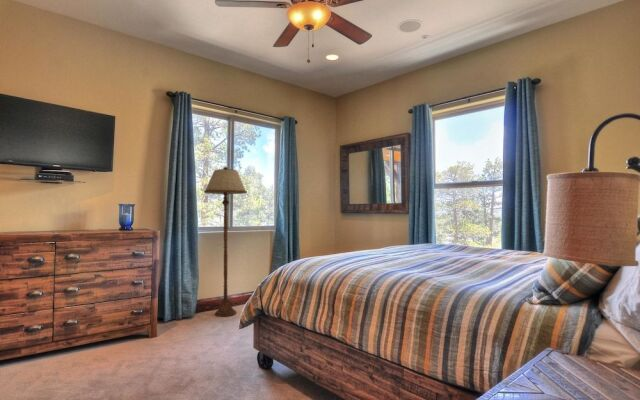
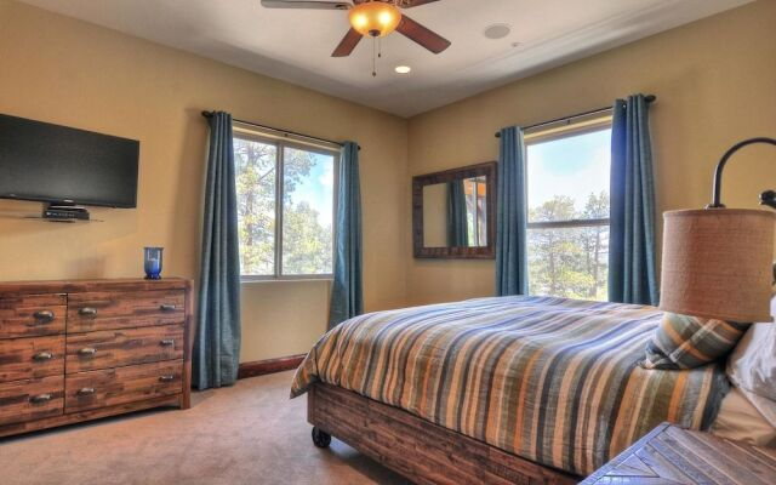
- floor lamp (225, 239)
